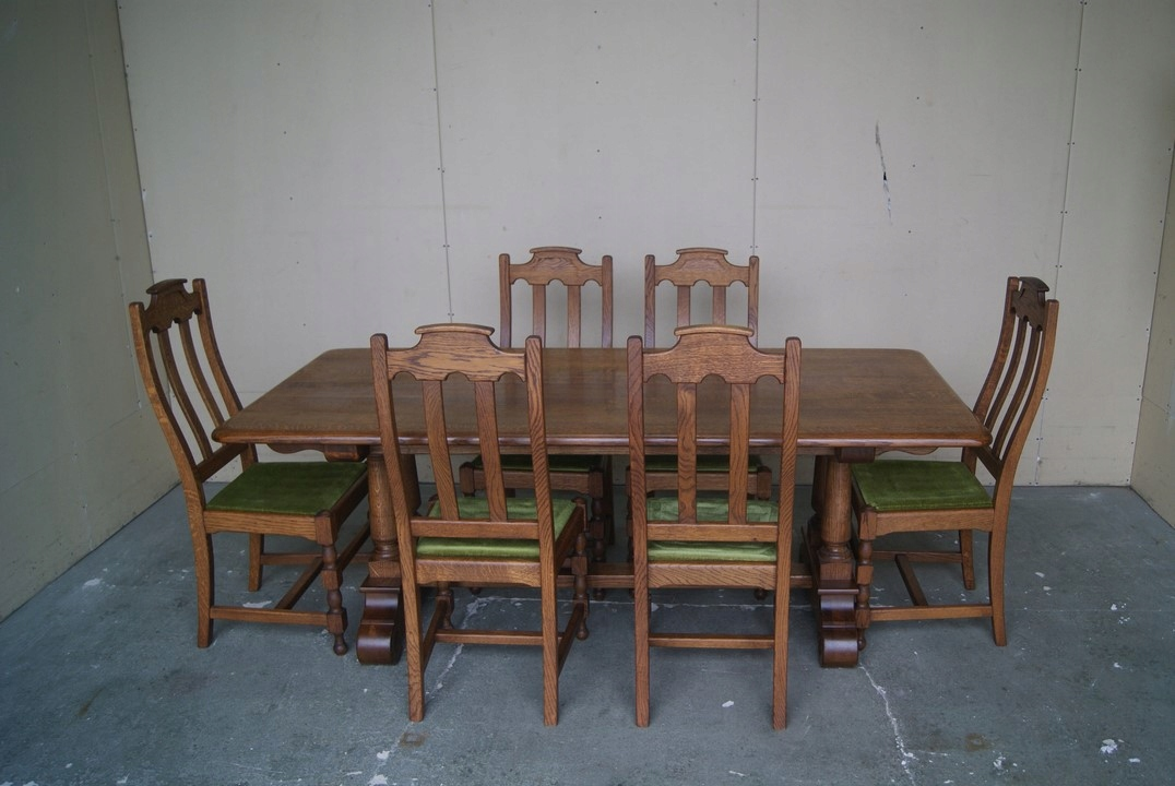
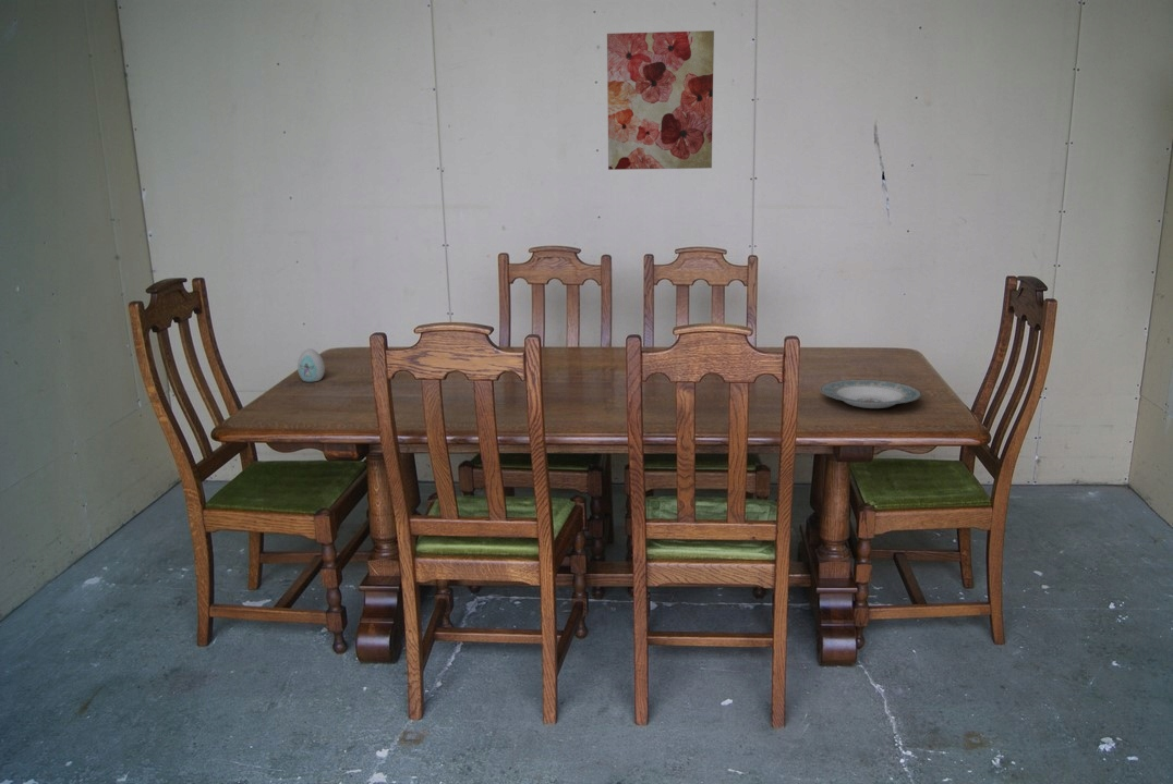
+ plate (869, 396)
+ wall art (660, 101)
+ decorative egg (311, 364)
